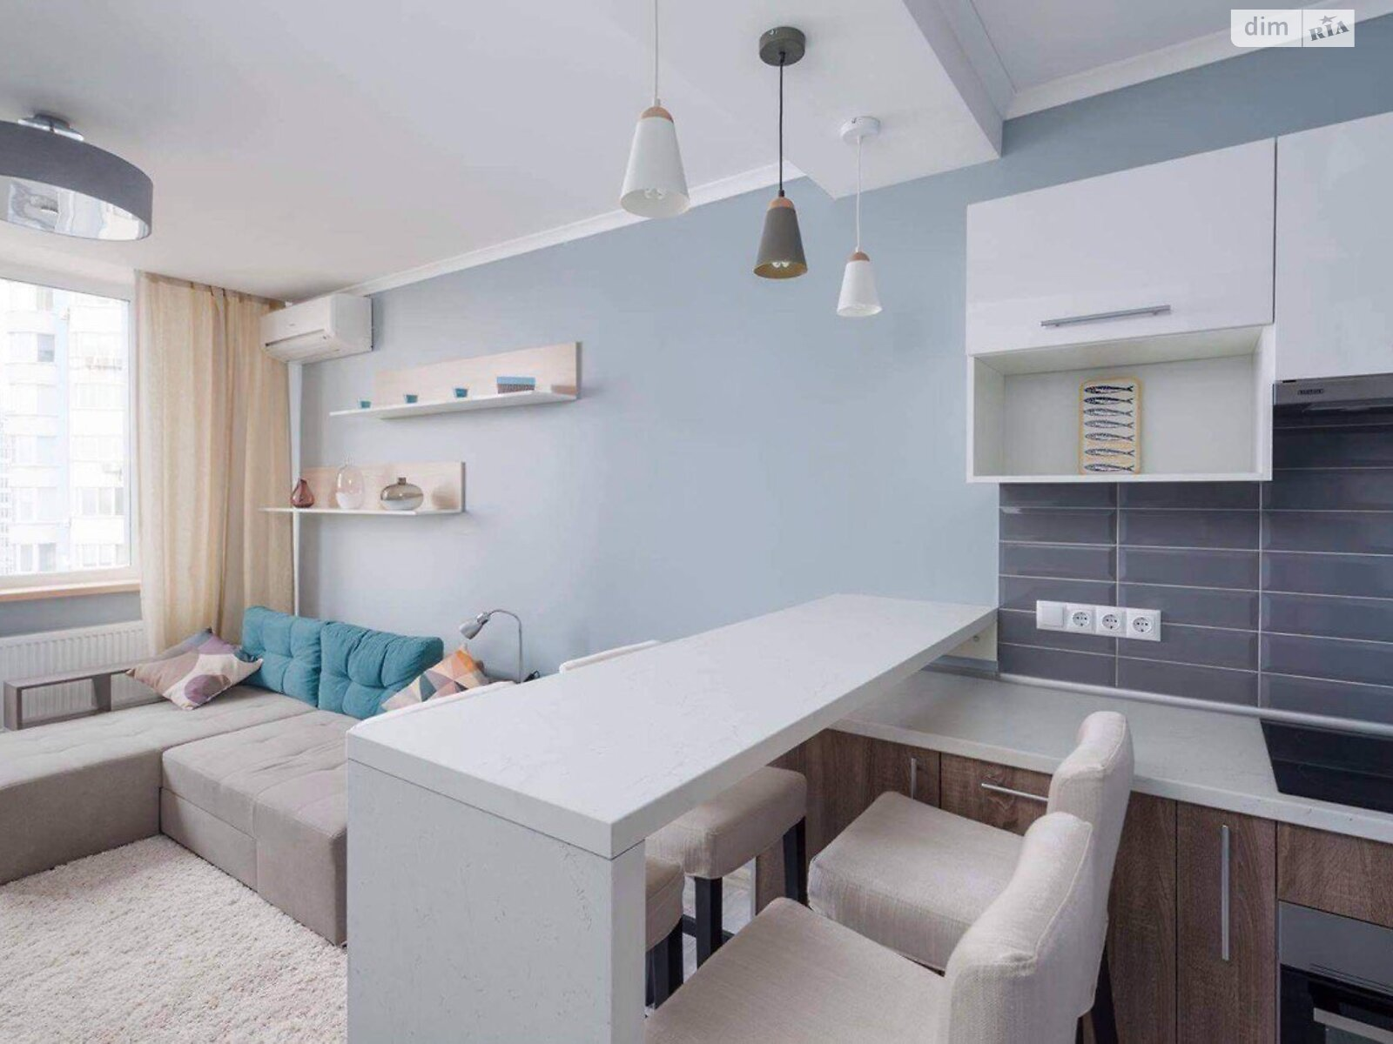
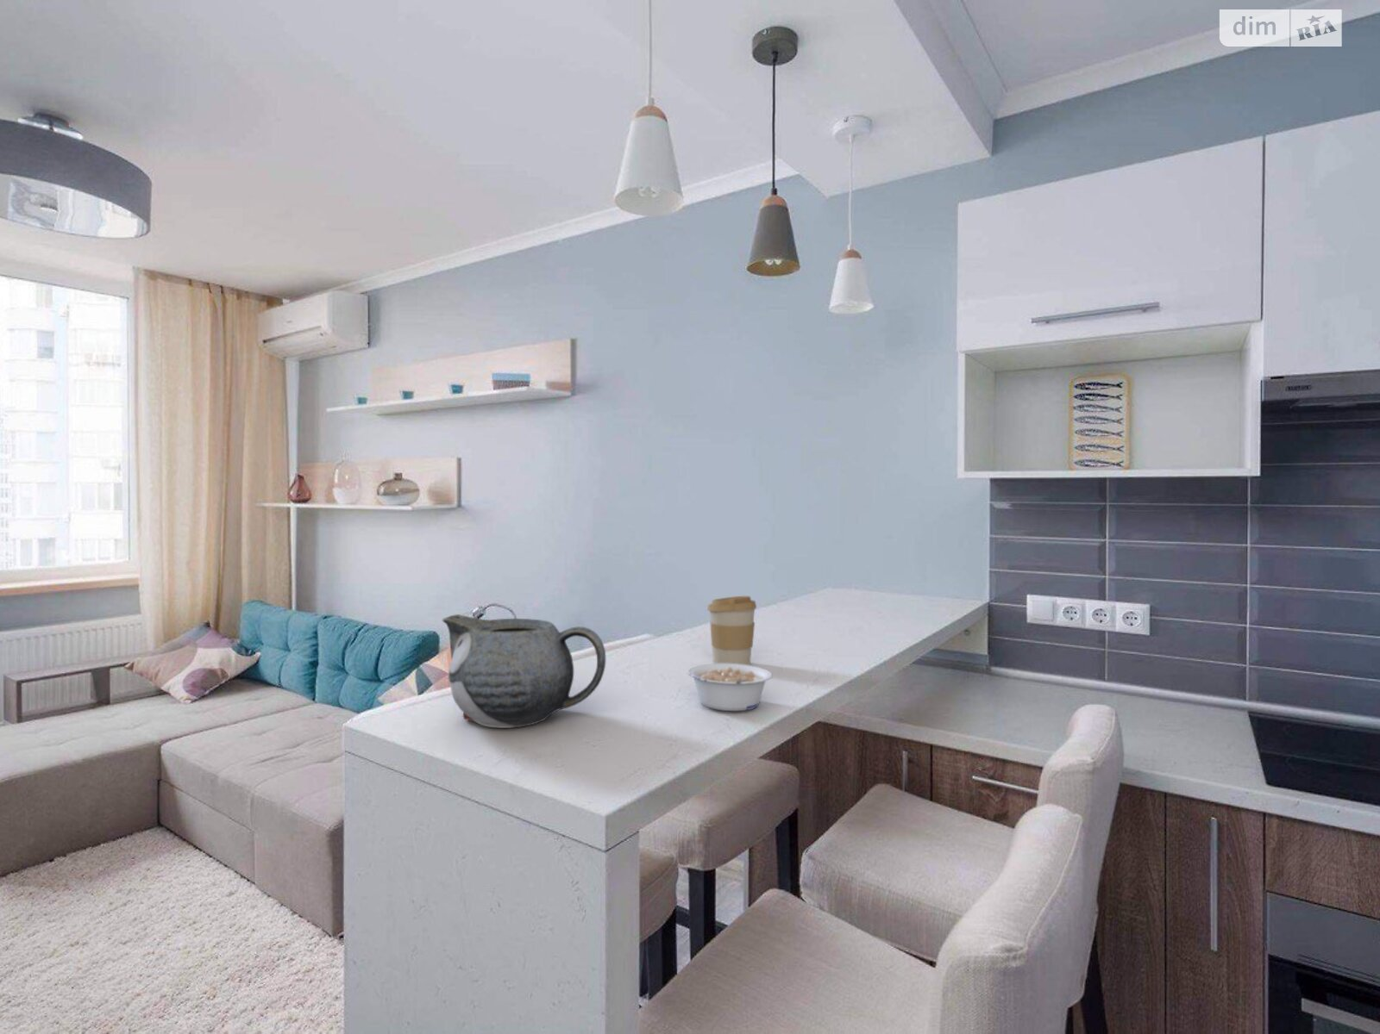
+ teapot (524, 666)
+ legume (731, 685)
+ coffee cup (731, 630)
